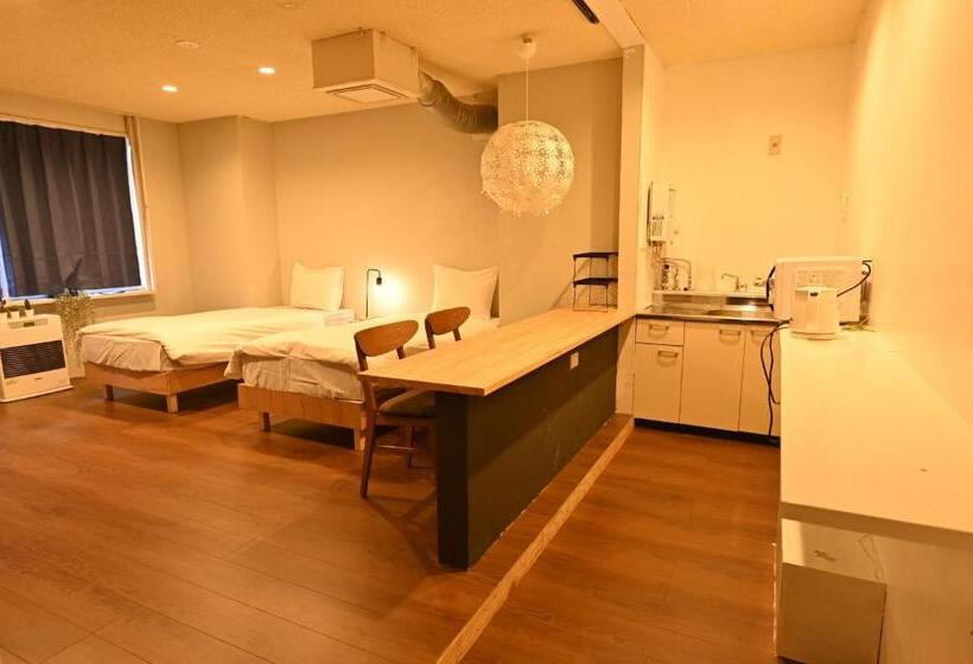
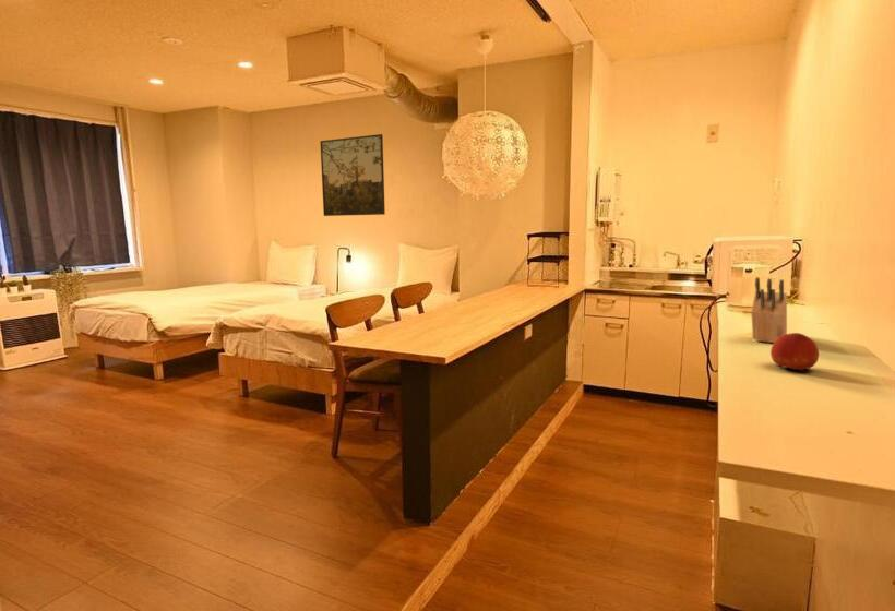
+ knife block (769, 307)
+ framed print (351, 177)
+ fruit (795, 350)
